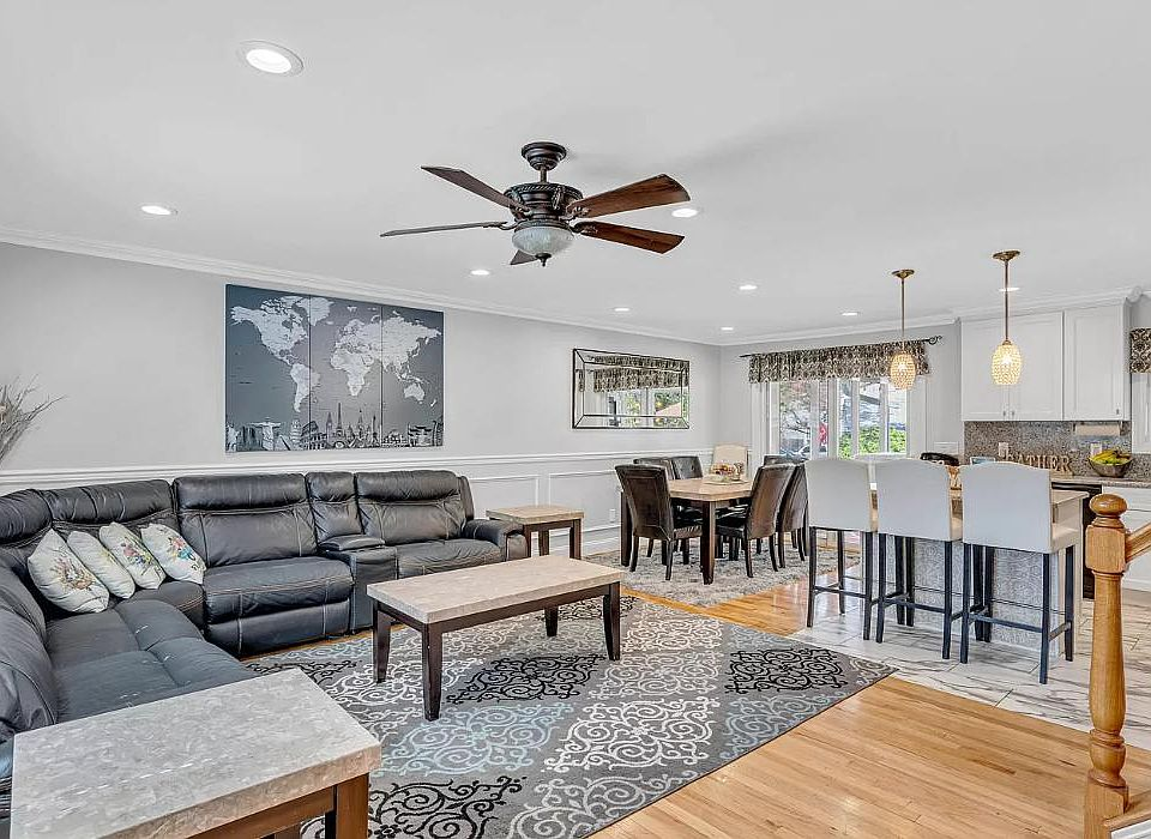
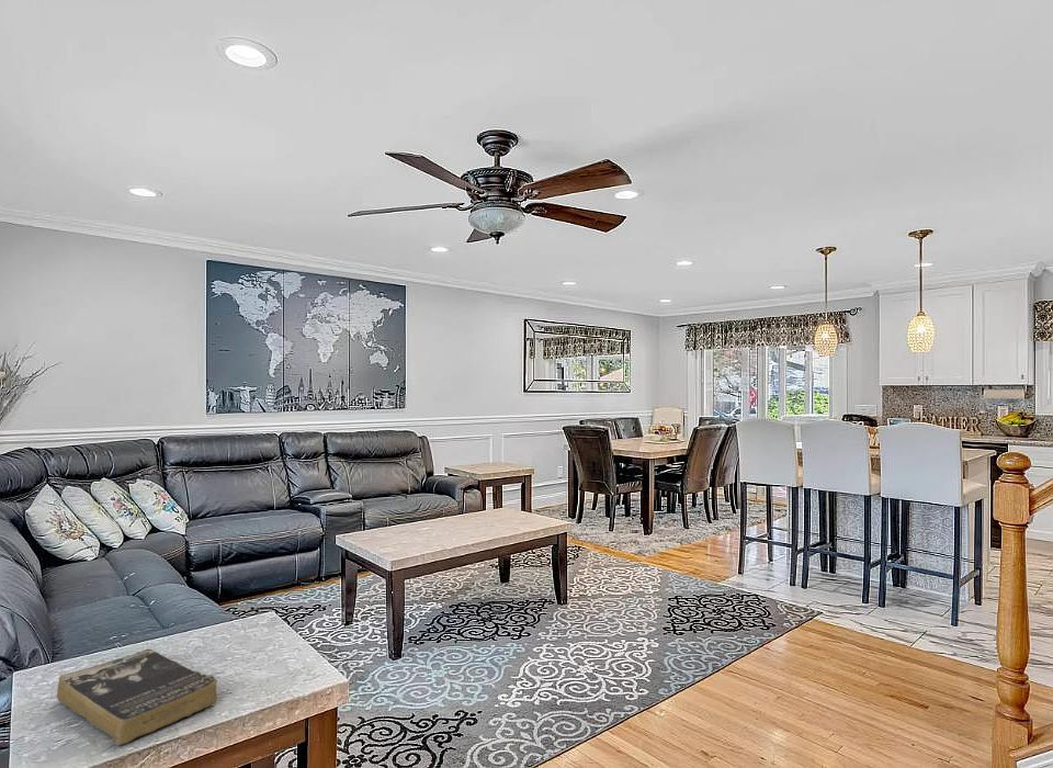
+ book (135, 689)
